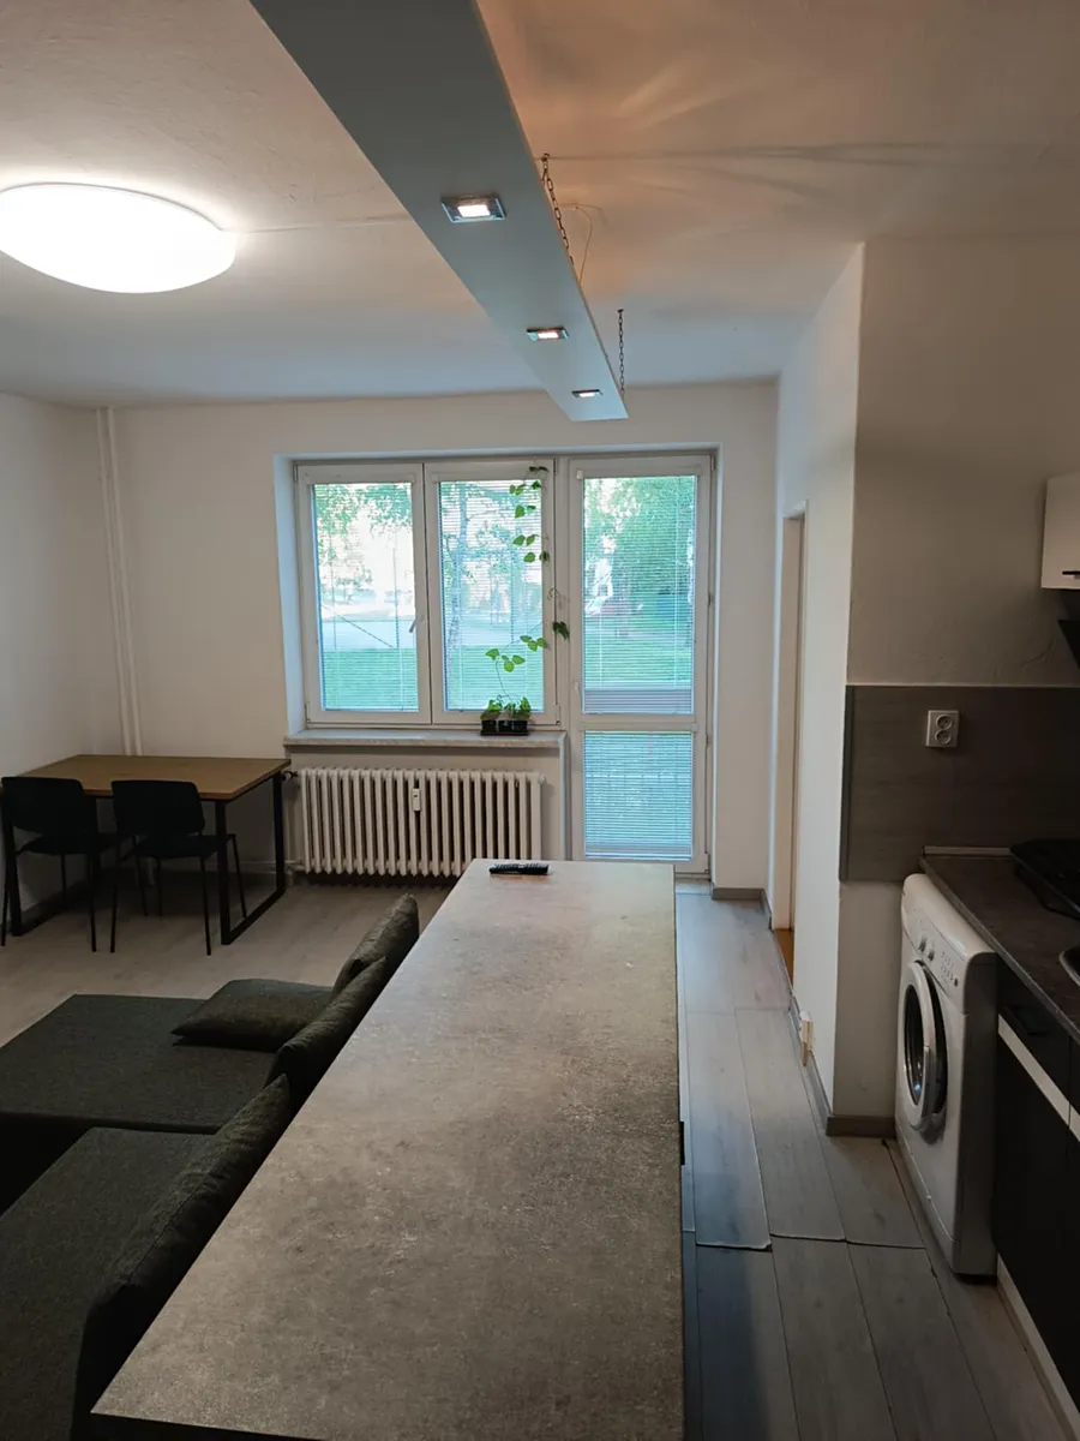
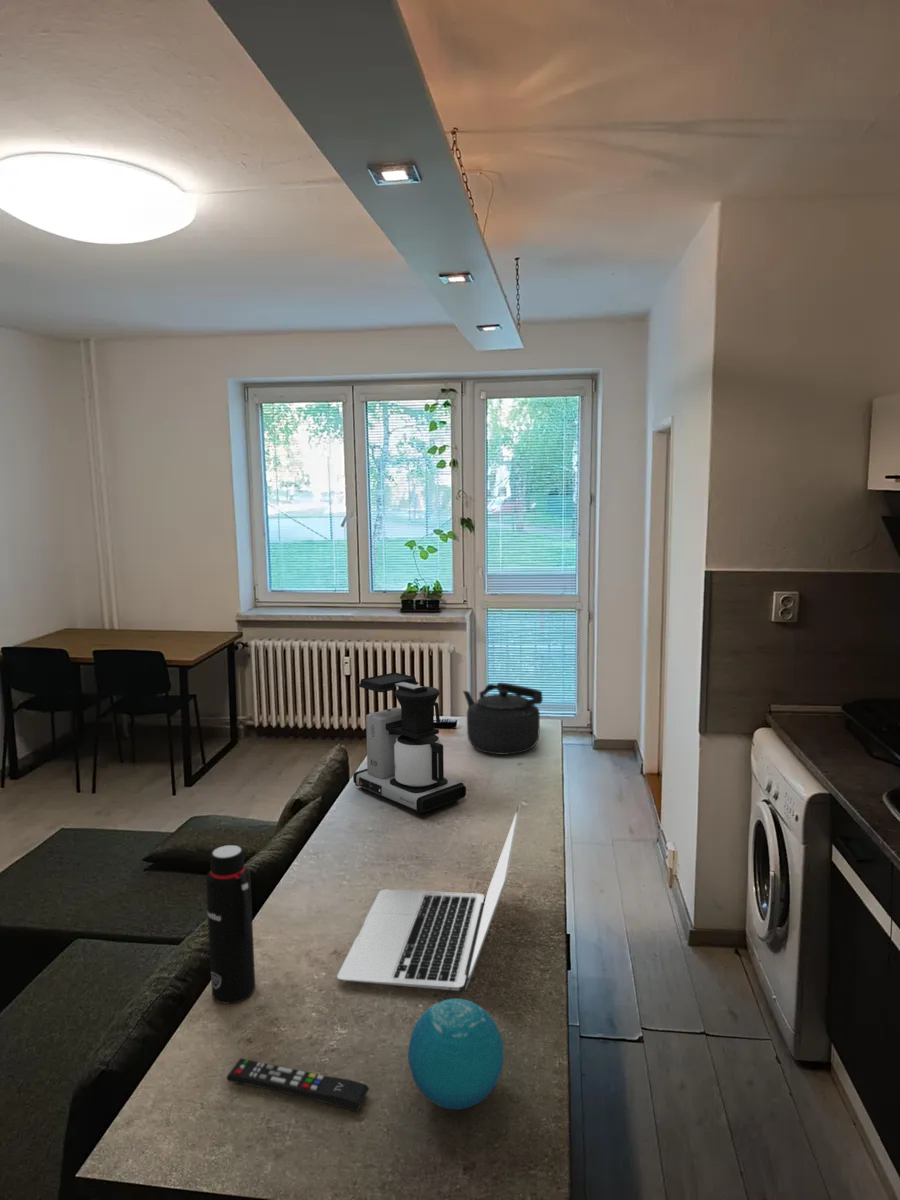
+ decorative orb (455, 1052)
+ laptop (435, 892)
+ water bottle (232, 923)
+ coffee maker (407, 739)
+ kettle (502, 717)
+ remote control (297, 1083)
